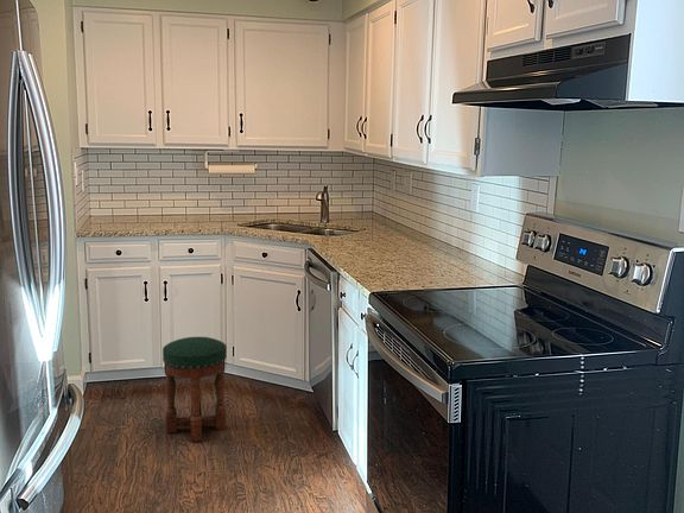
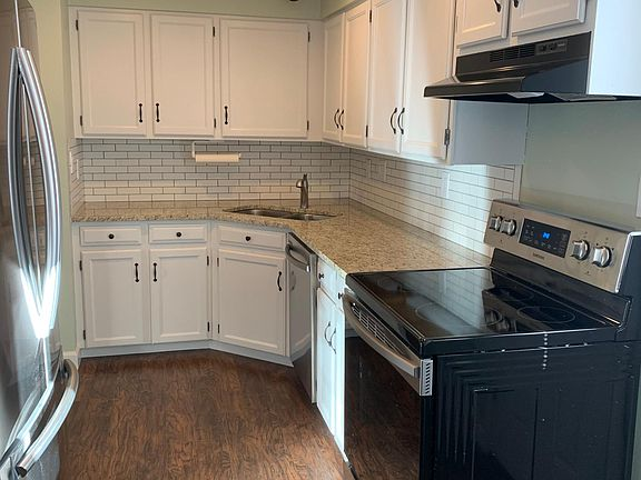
- stool (195, 385)
